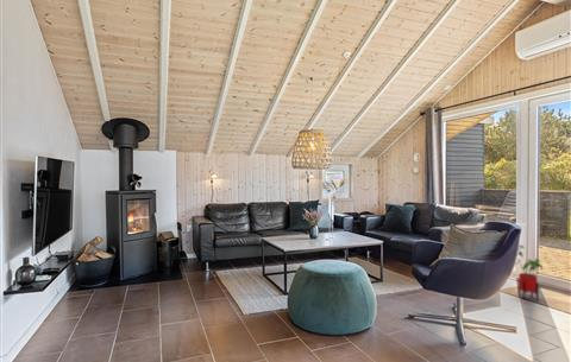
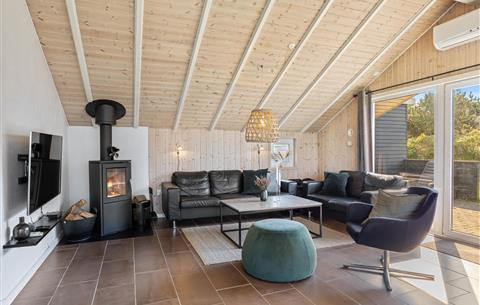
- house plant (525, 272)
